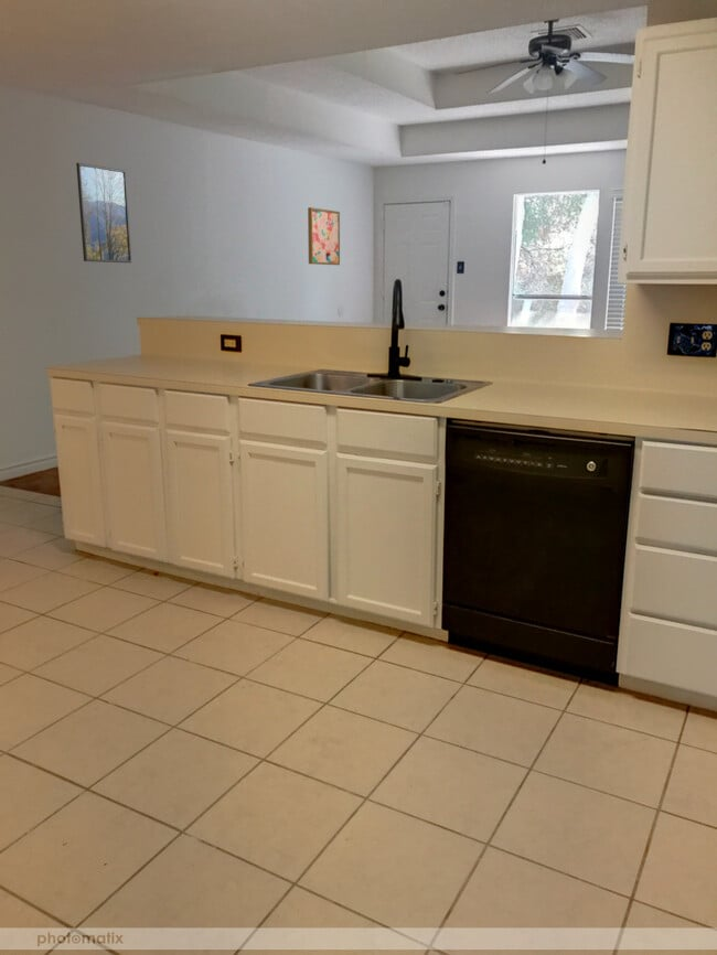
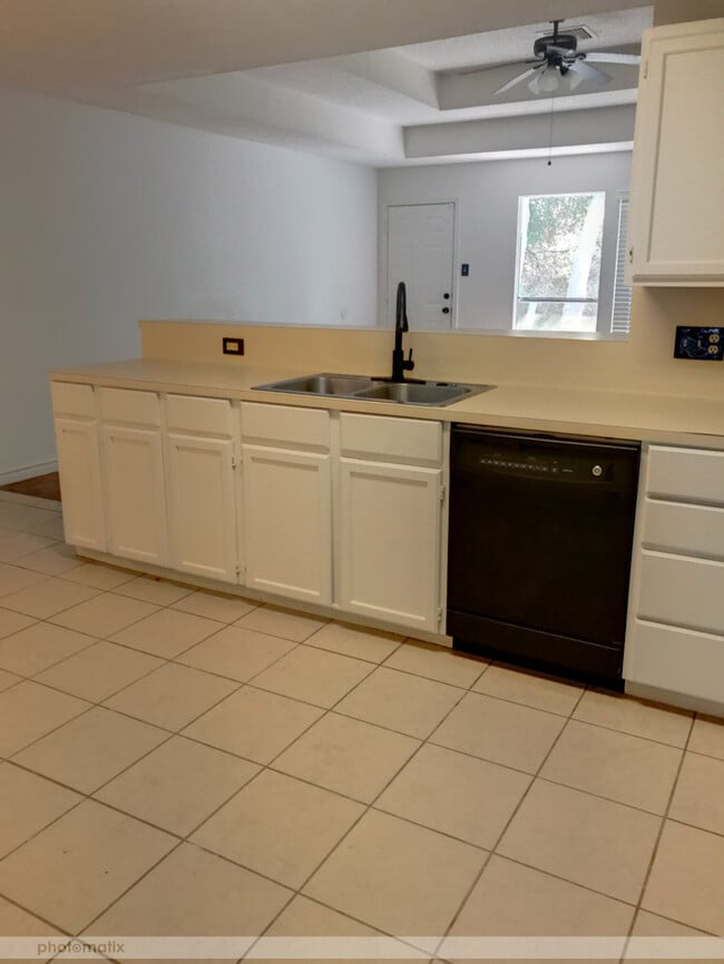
- wall art (324, 237)
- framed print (105, 215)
